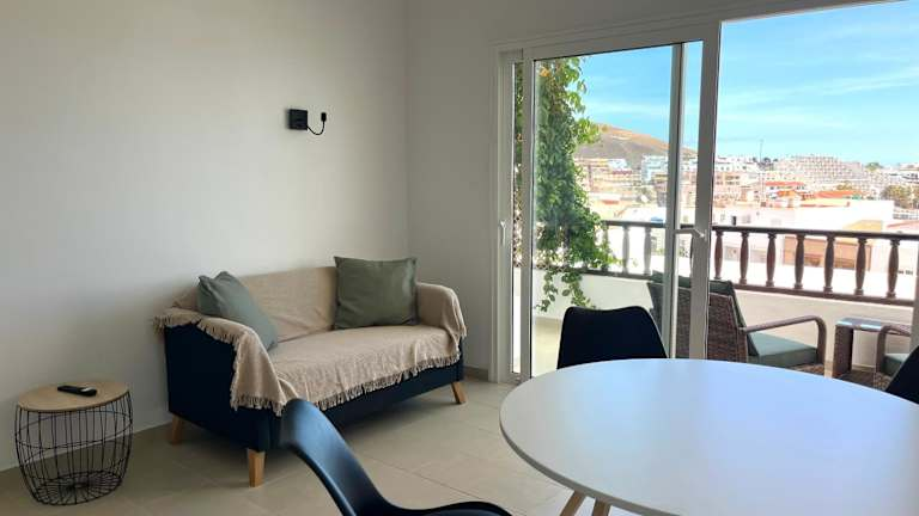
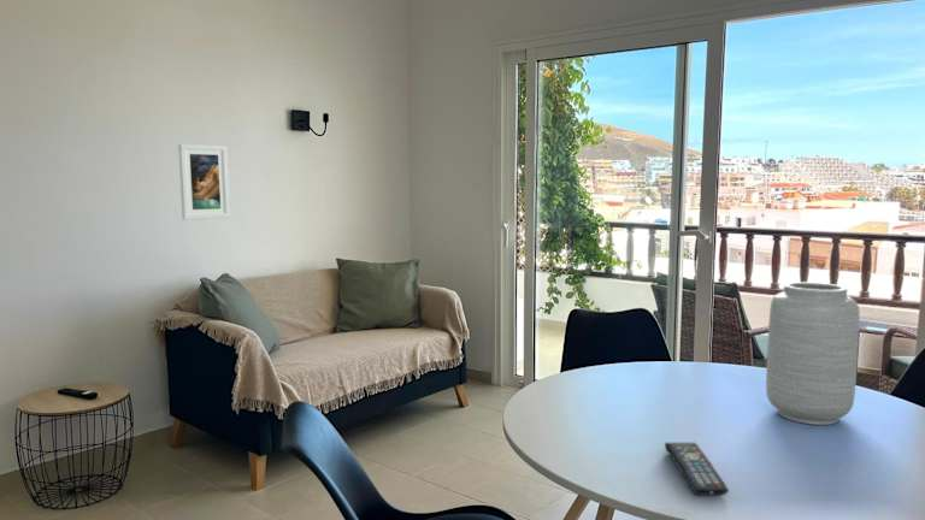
+ remote control (693, 465)
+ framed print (205, 182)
+ vase (811, 350)
